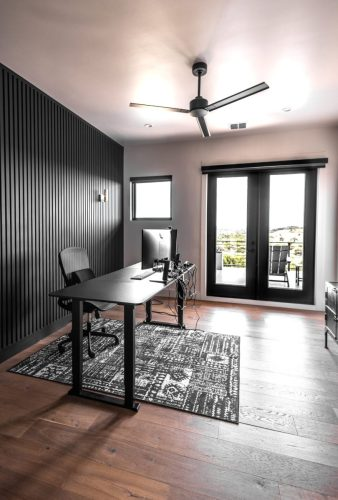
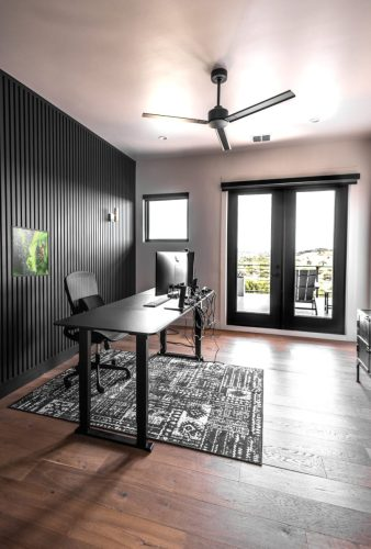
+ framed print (31, 251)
